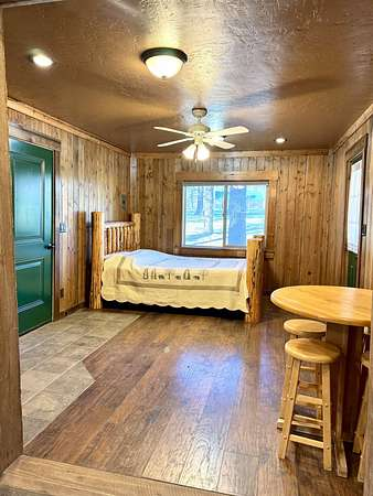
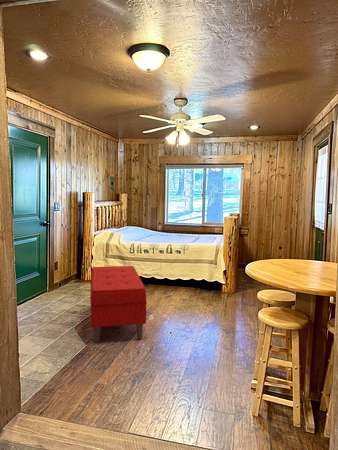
+ bench (115, 299)
